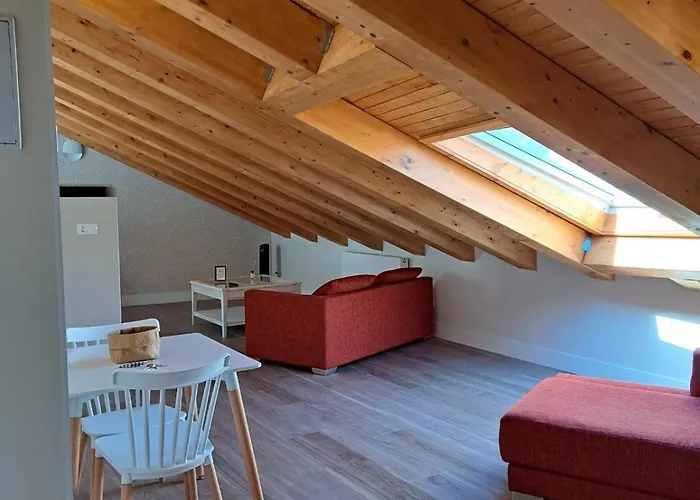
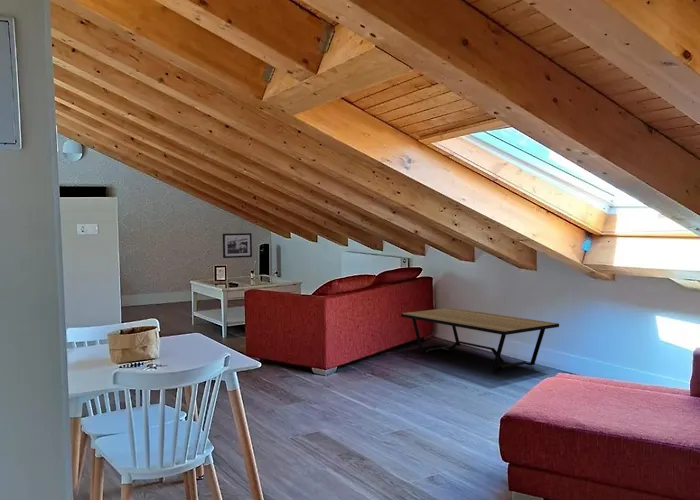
+ coffee table (471, 343)
+ picture frame (237, 245)
